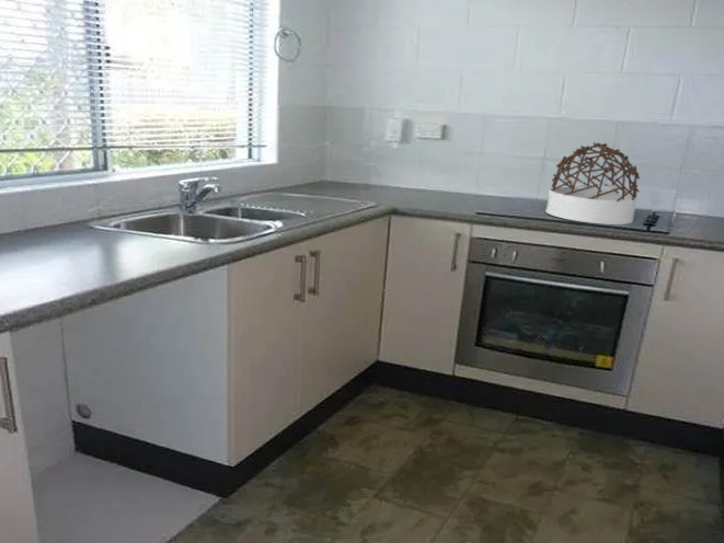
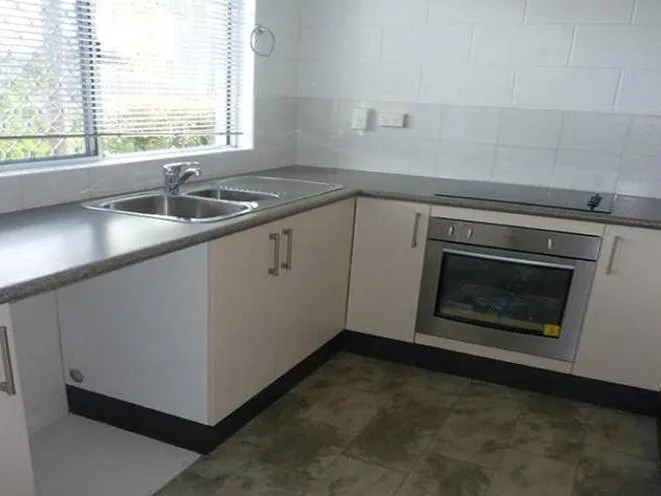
- architectural model (601, 180)
